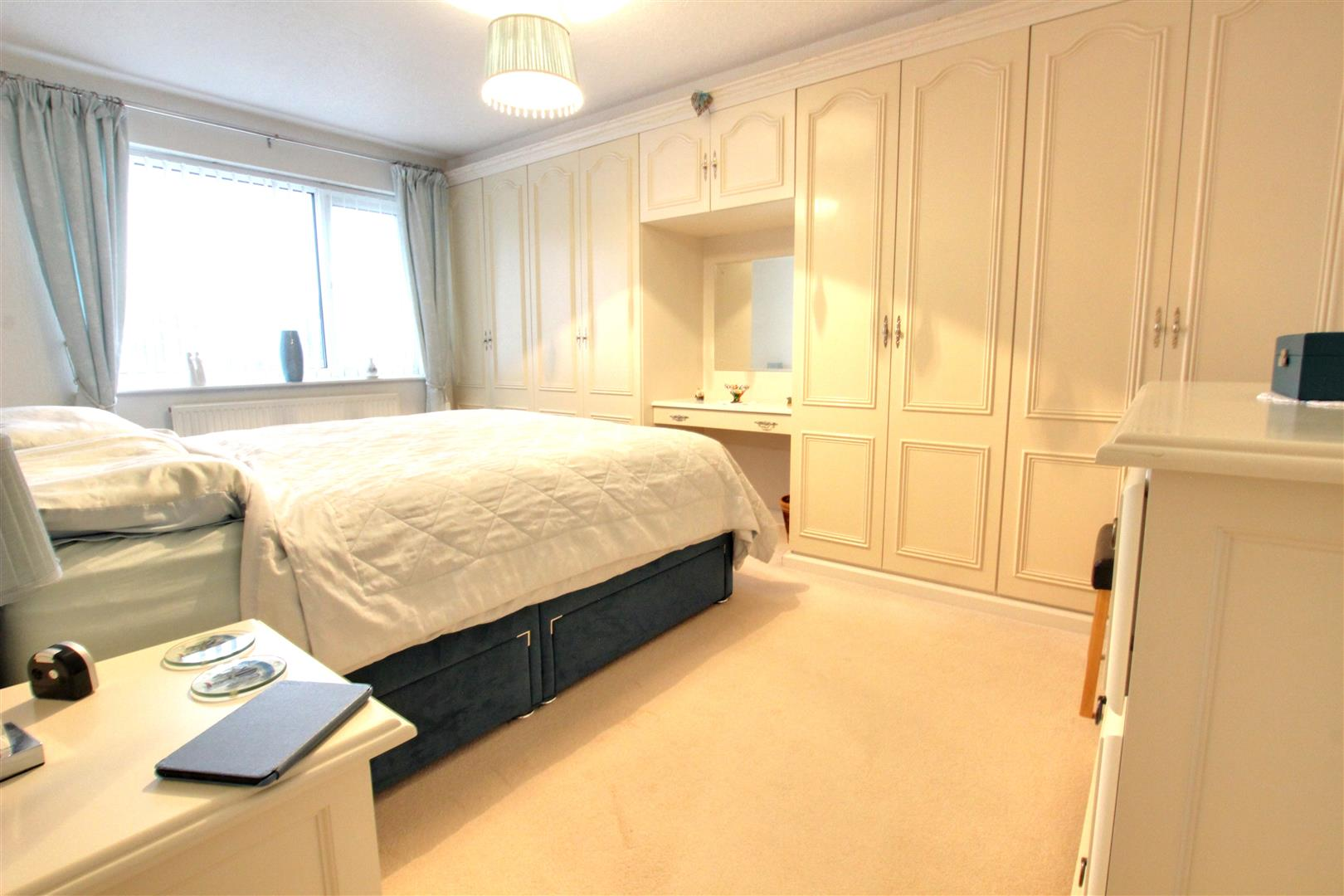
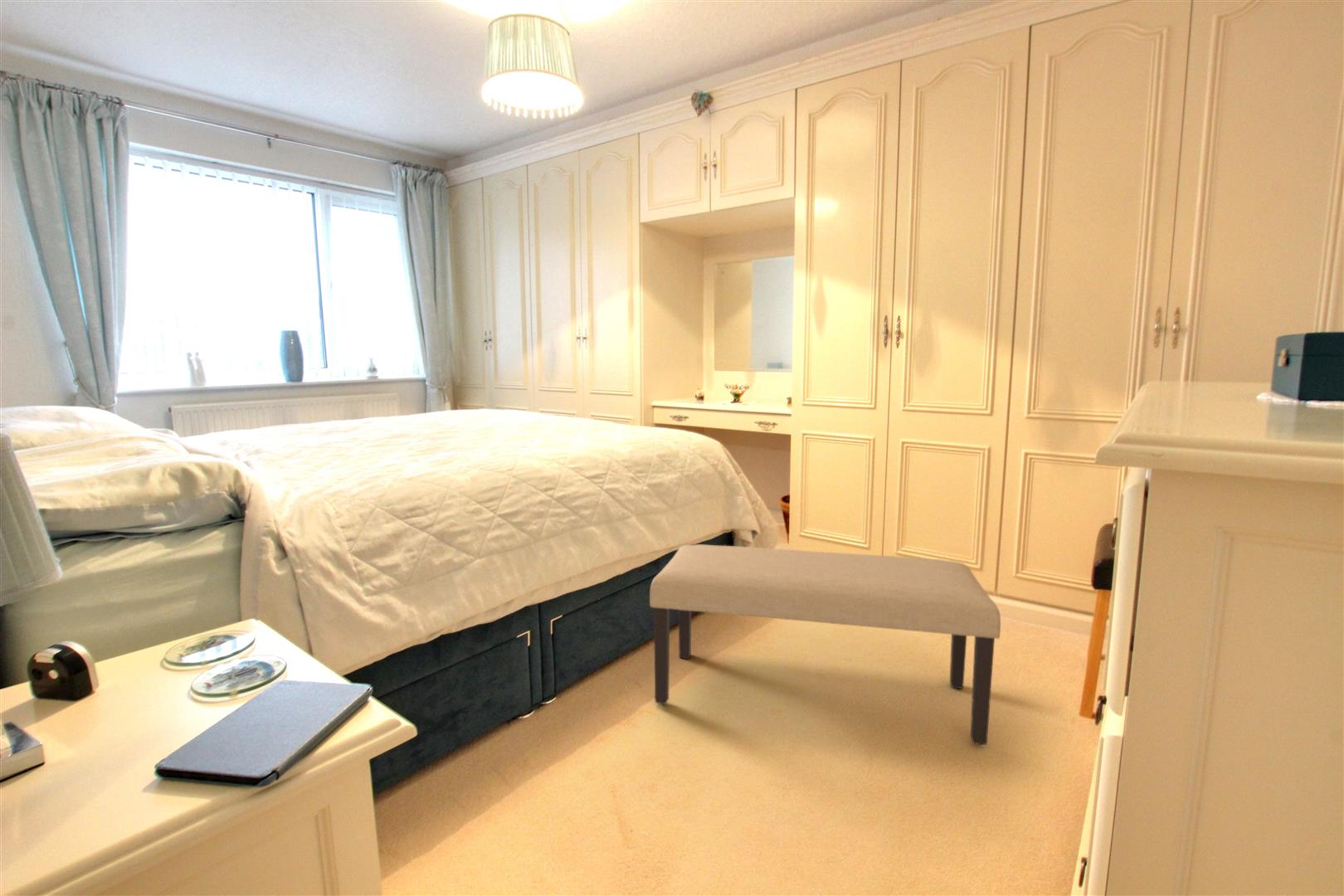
+ bench (814, 621)
